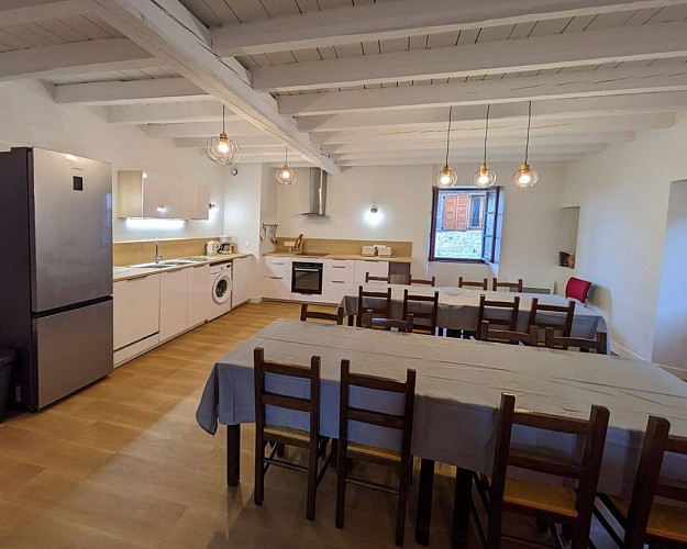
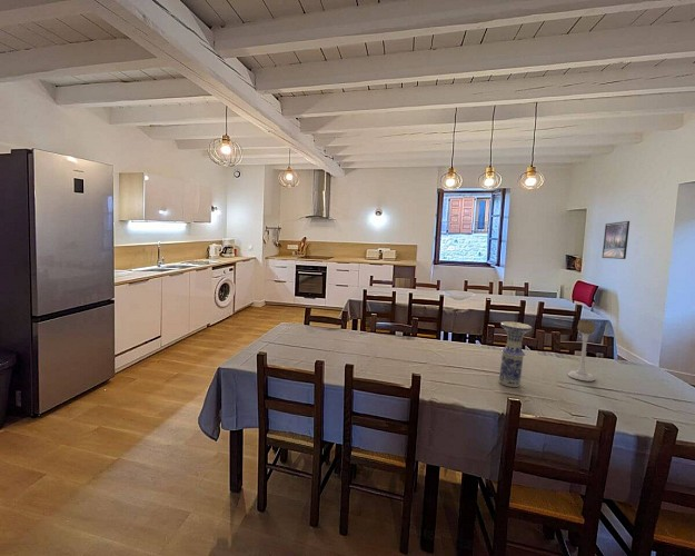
+ candle holder (584, 349)
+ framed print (615, 240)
+ vase (513, 354)
